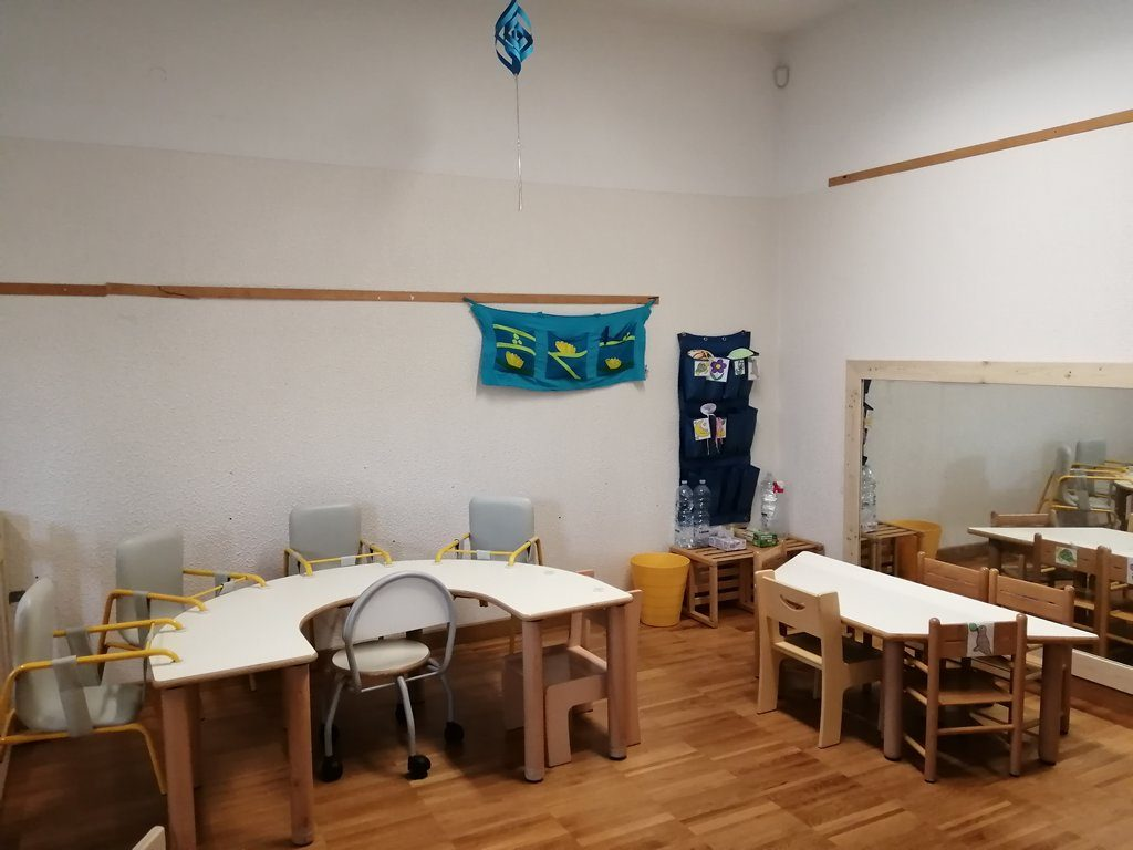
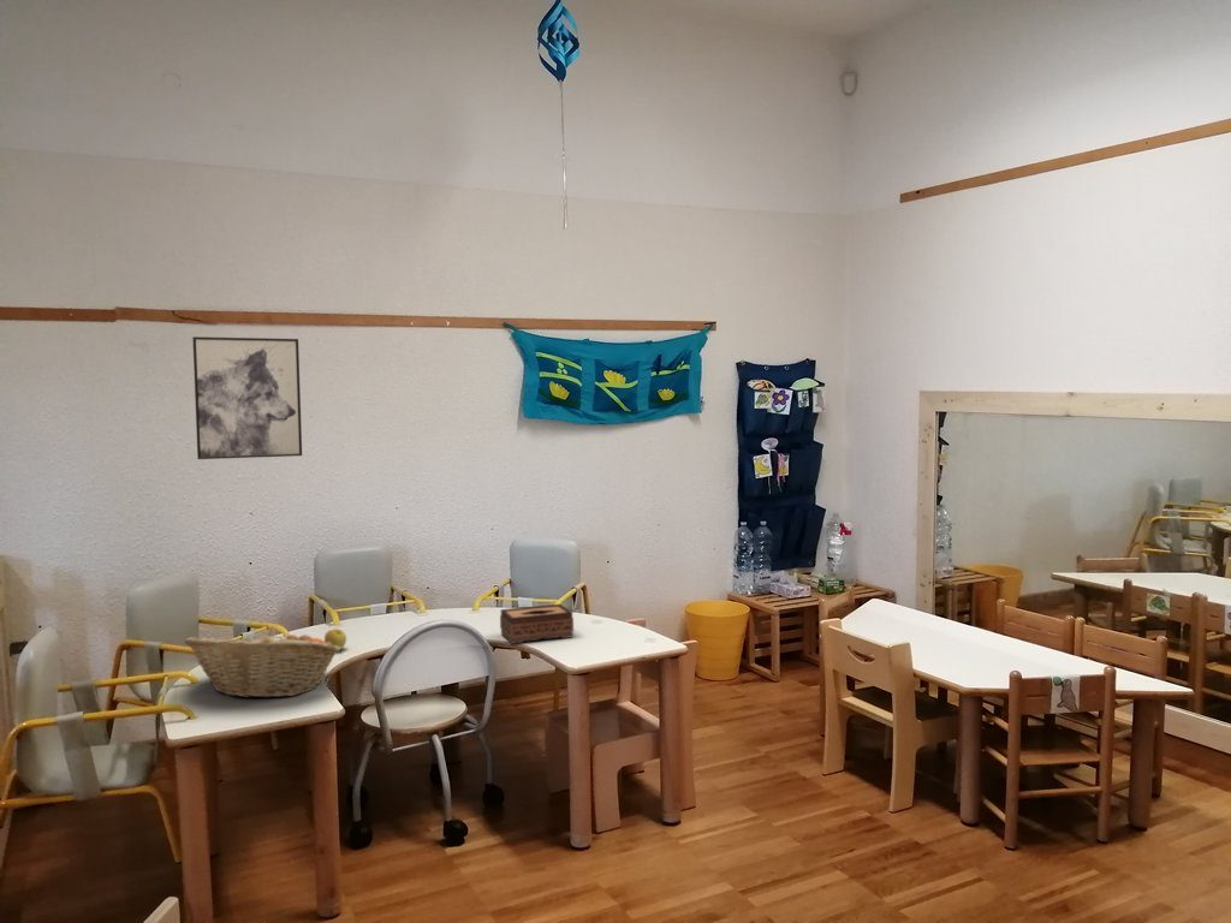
+ apple (335, 639)
+ wall art (249, 398)
+ fruit basket (263, 656)
+ tissue box (536, 623)
